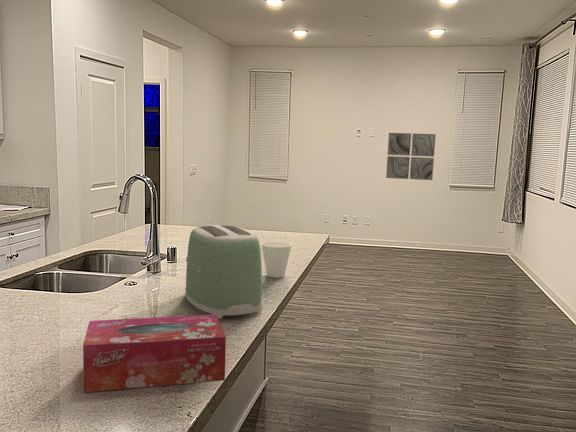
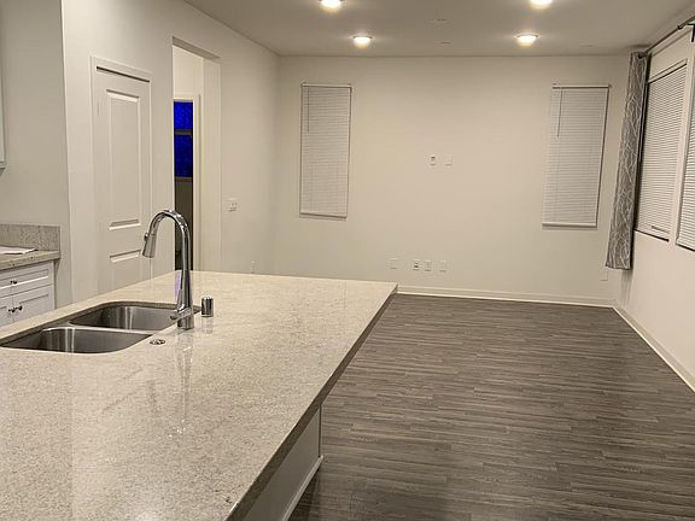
- cup (276, 259)
- wall art (411, 155)
- toaster (223, 265)
- tissue box (155, 349)
